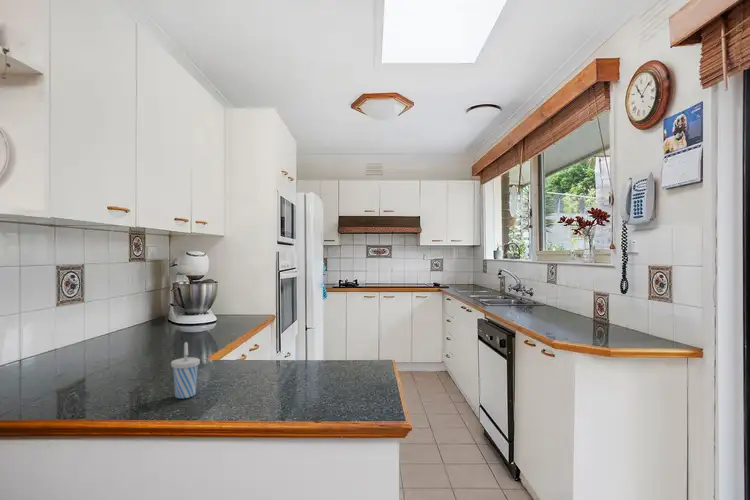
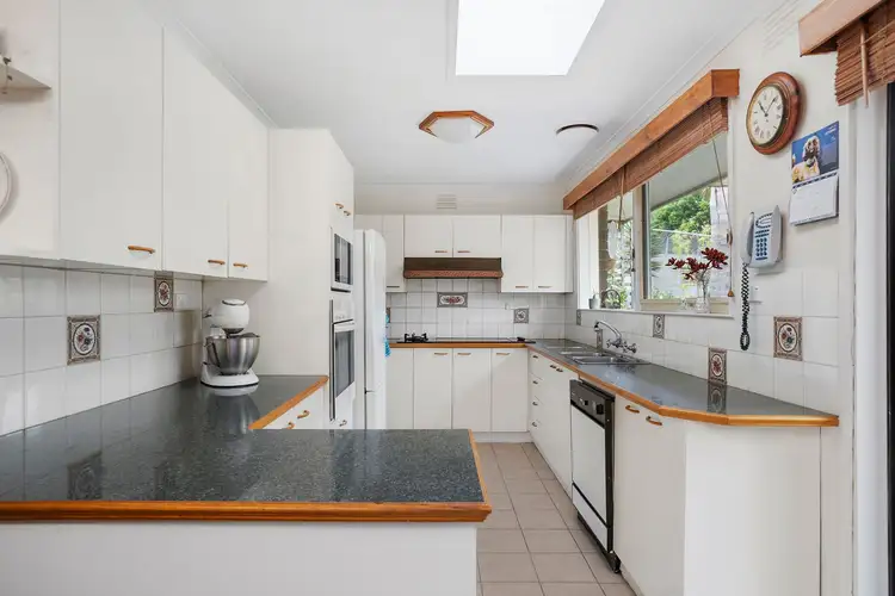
- cup (185, 369)
